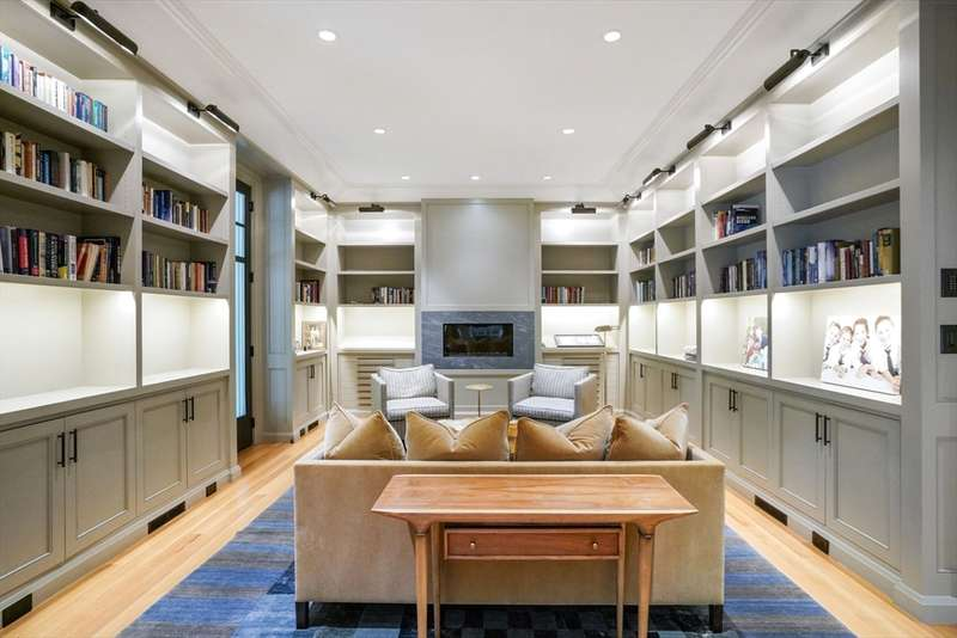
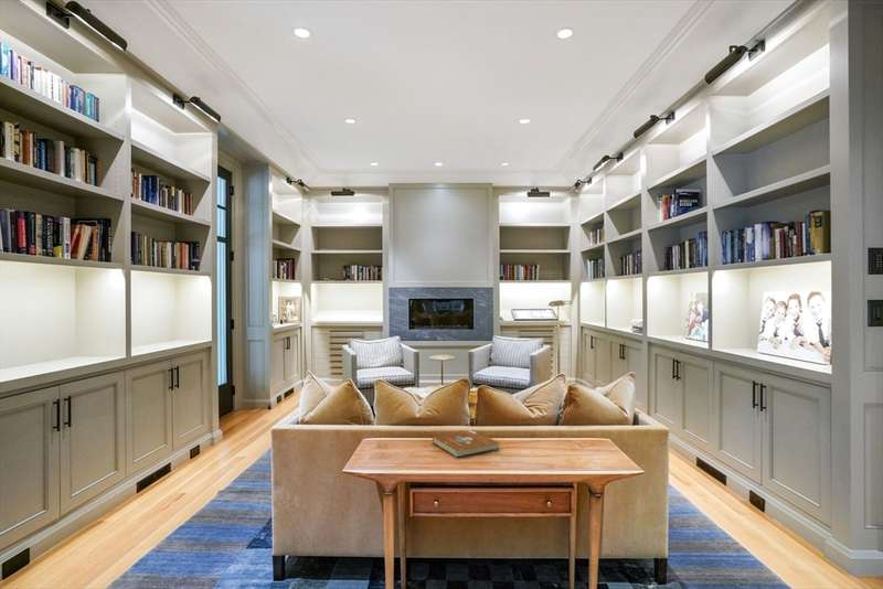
+ book (465, 442)
